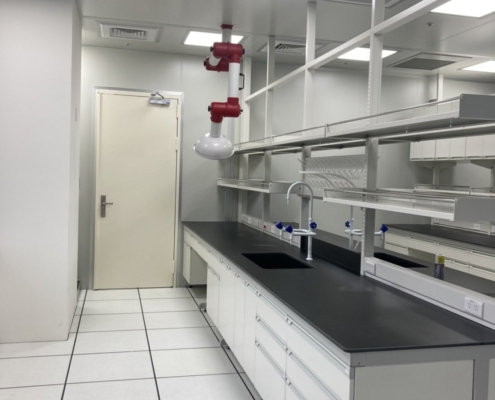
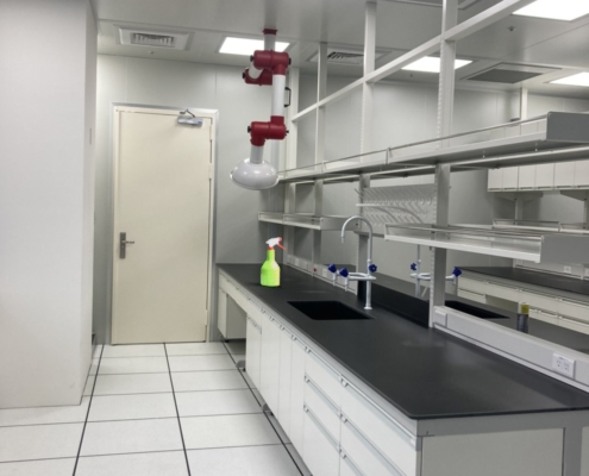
+ spray bottle (274, 261)
